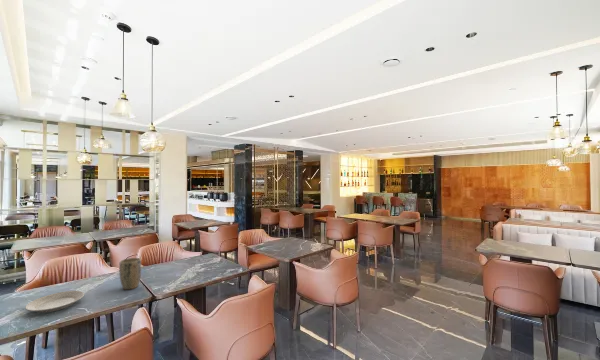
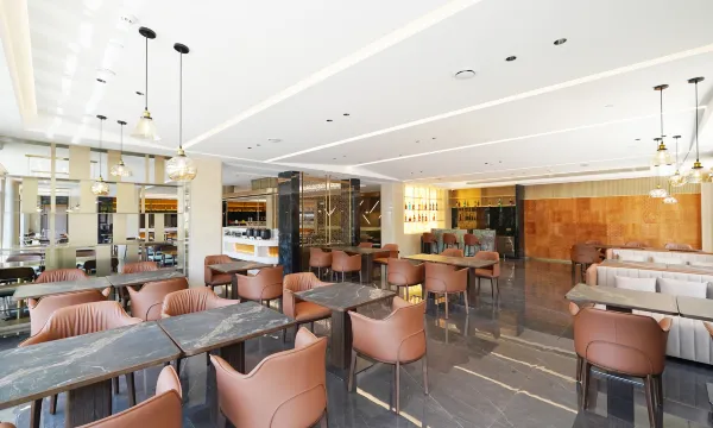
- plate (56, 302)
- plant pot (130, 273)
